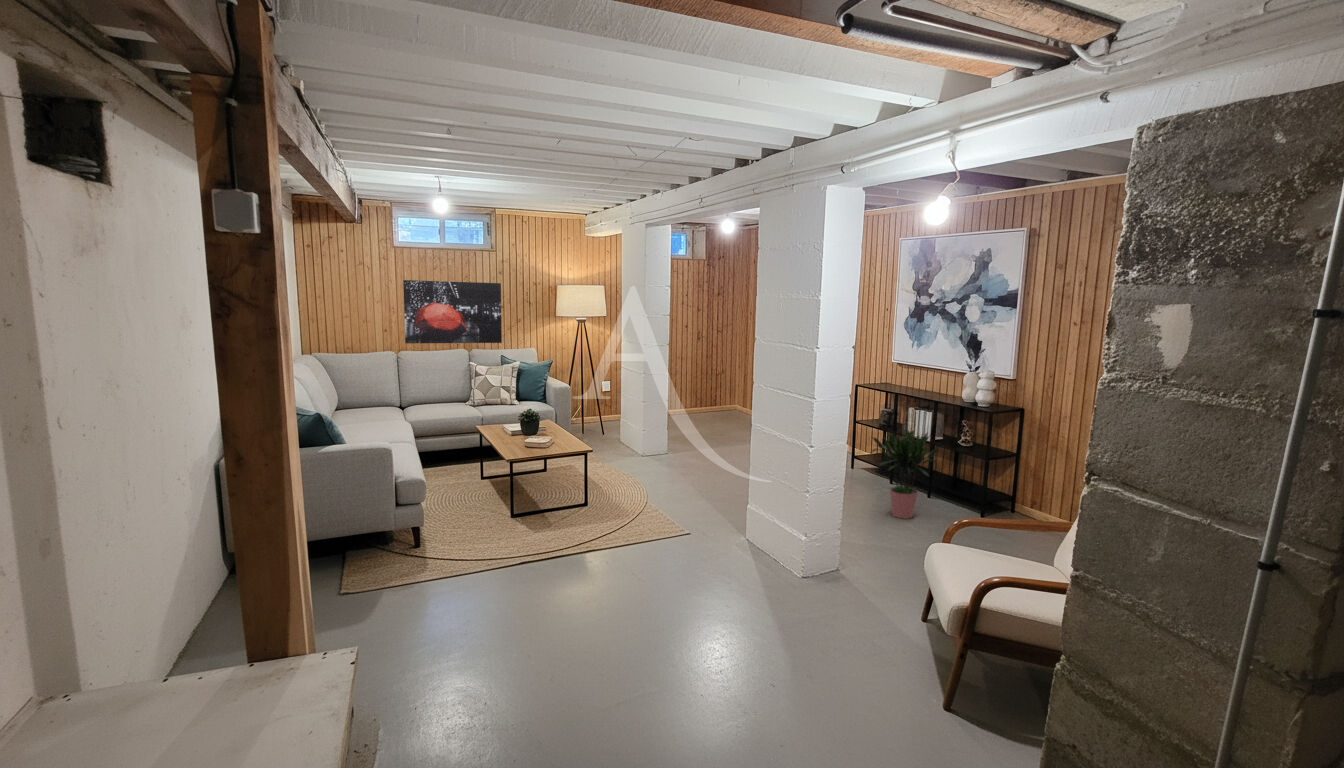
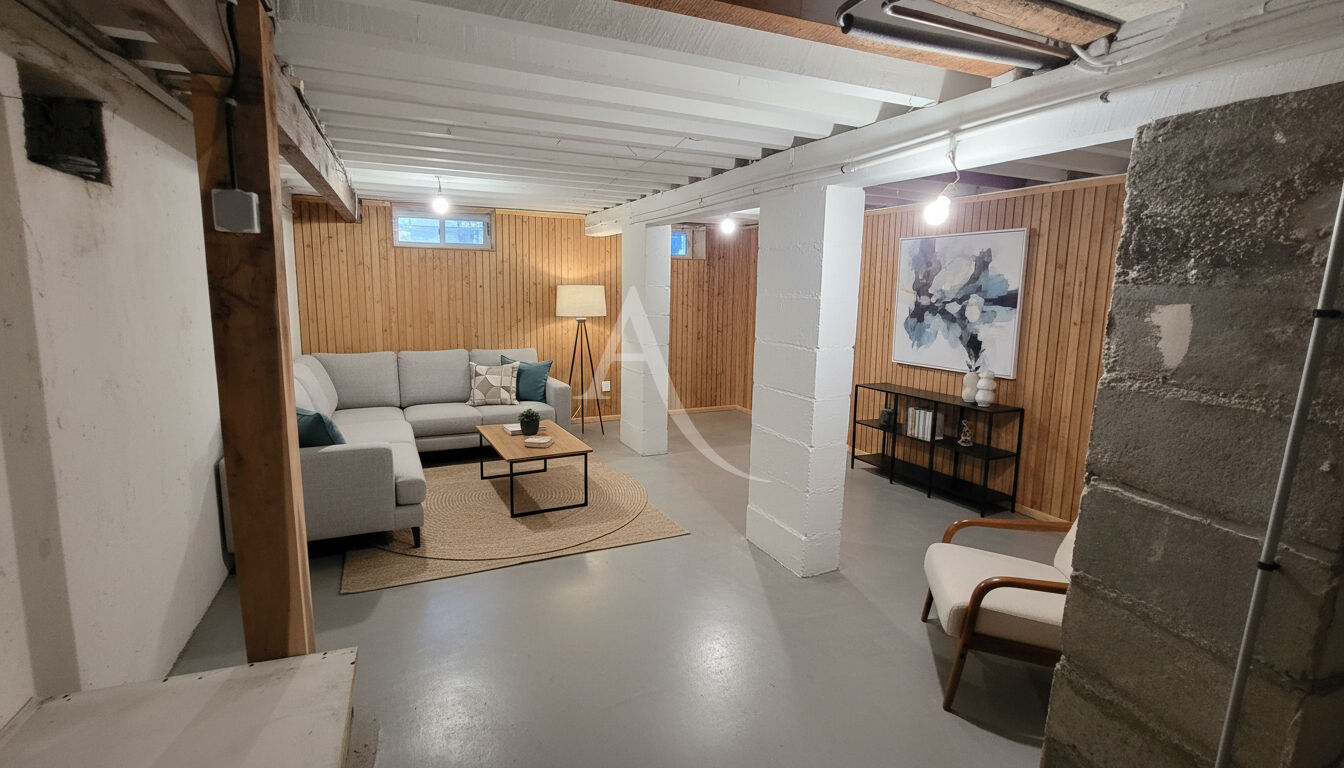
- potted plant (908, 475)
- wall art (454, 312)
